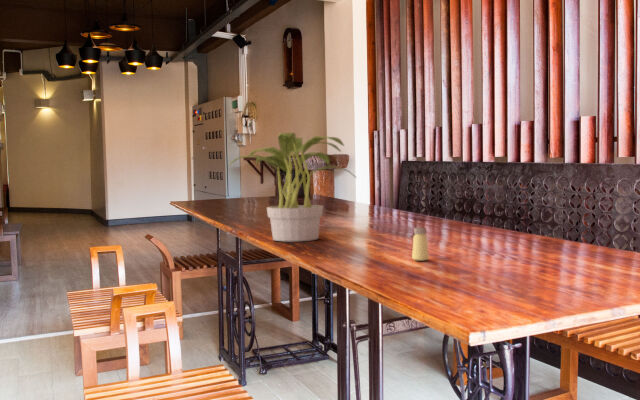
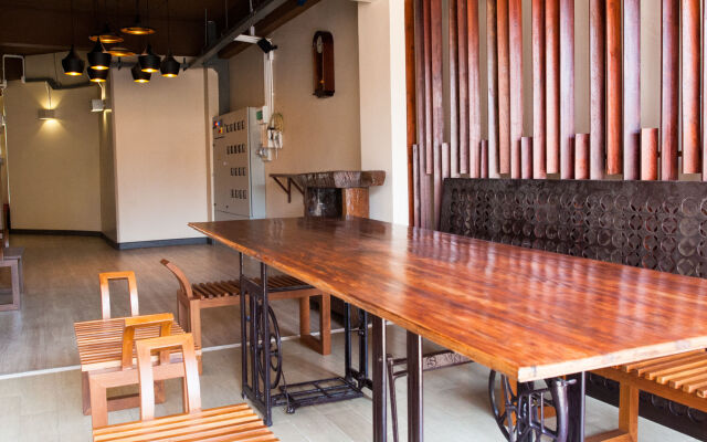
- potted plant (293, 187)
- saltshaker (420, 243)
